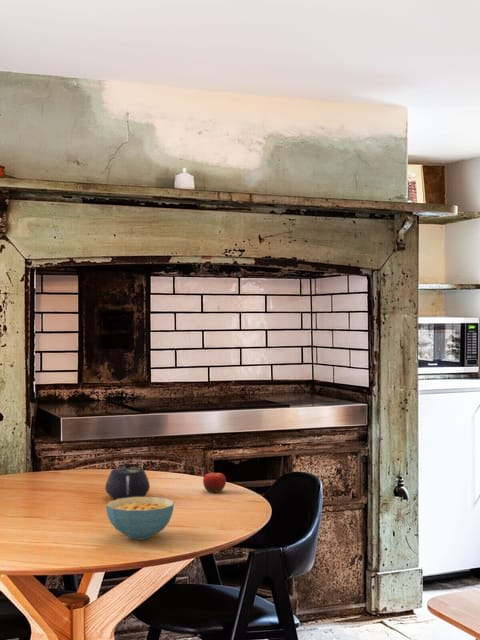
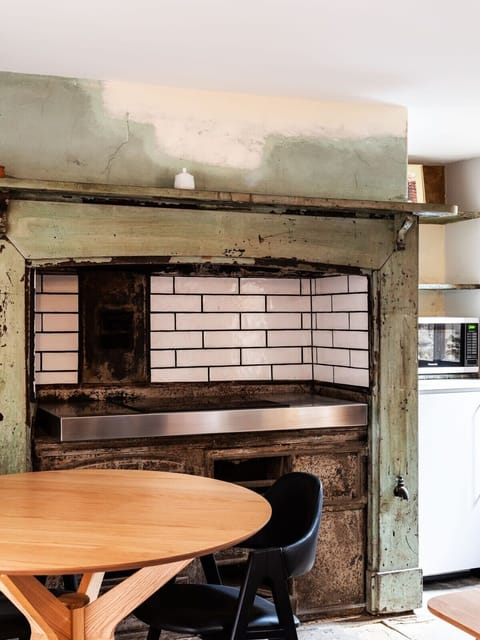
- teapot (127, 479)
- fruit (214, 480)
- cereal bowl (140, 520)
